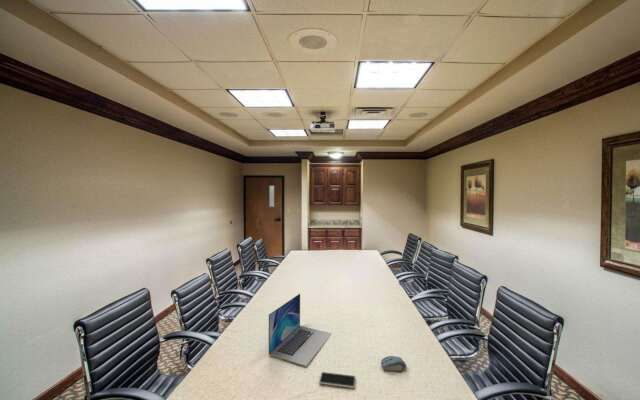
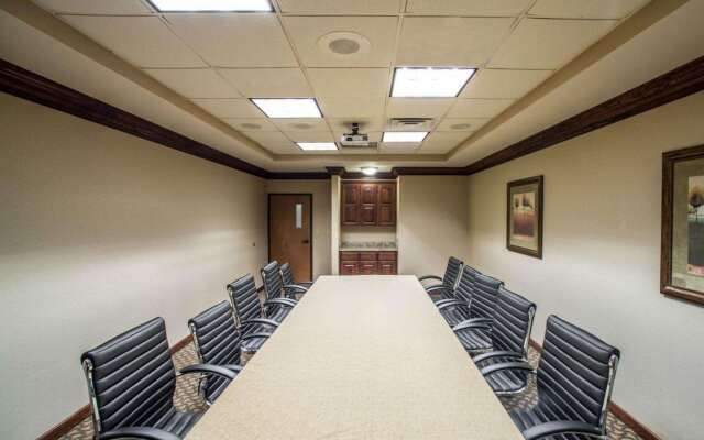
- laptop (302, 326)
- computer mouse (393, 362)
- smartphone (337, 379)
